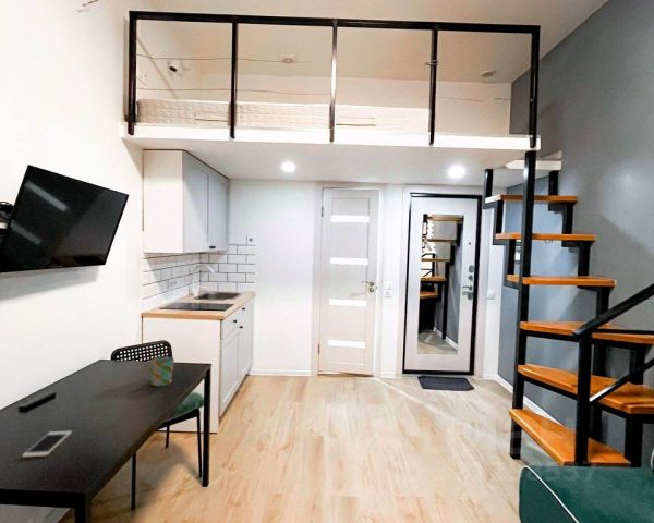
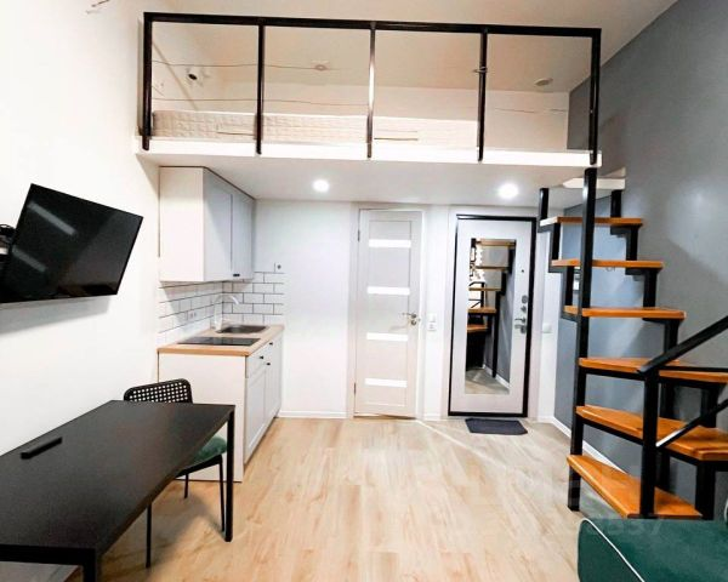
- mug (161, 369)
- cell phone (48, 442)
